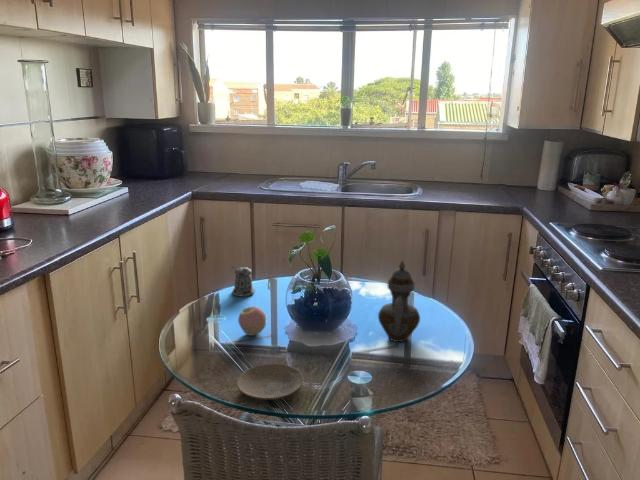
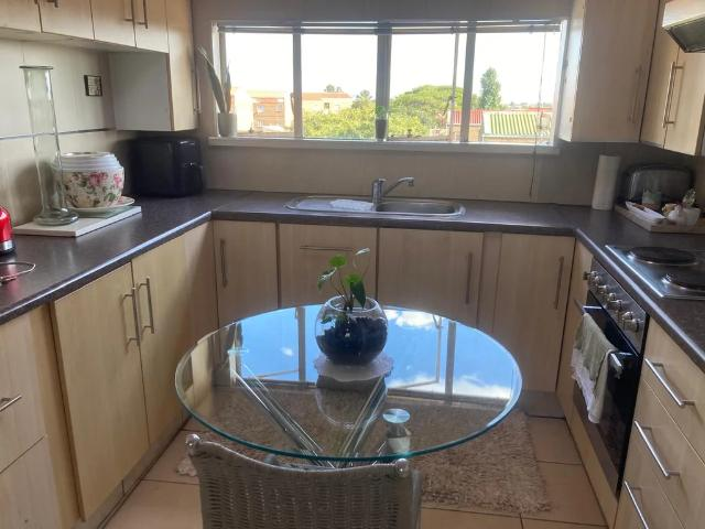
- plate (270, 384)
- pepper shaker (242, 279)
- teapot (399, 300)
- apple (252, 319)
